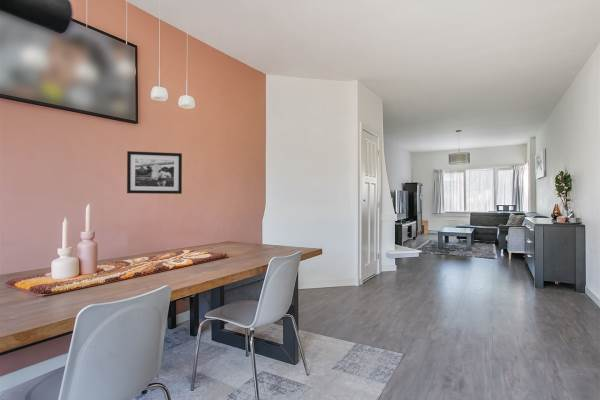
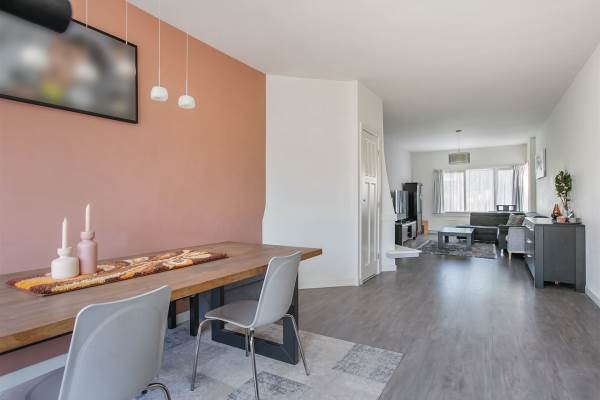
- picture frame (155, 172)
